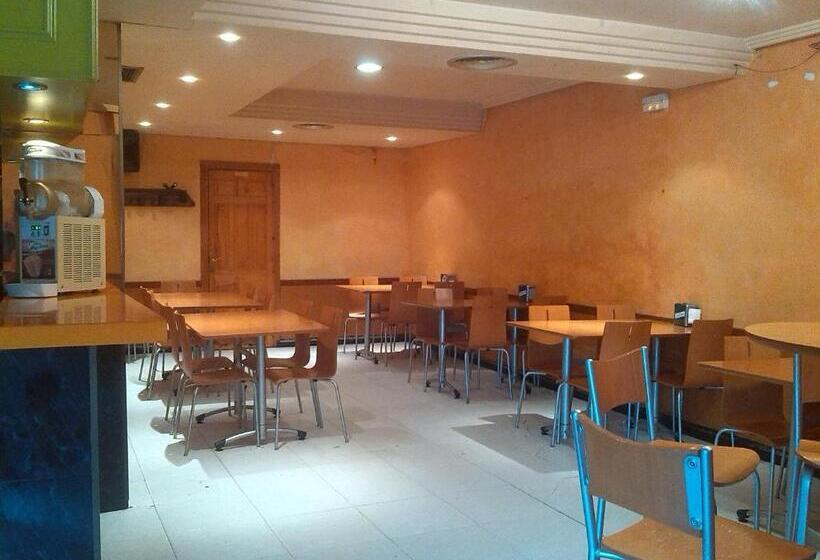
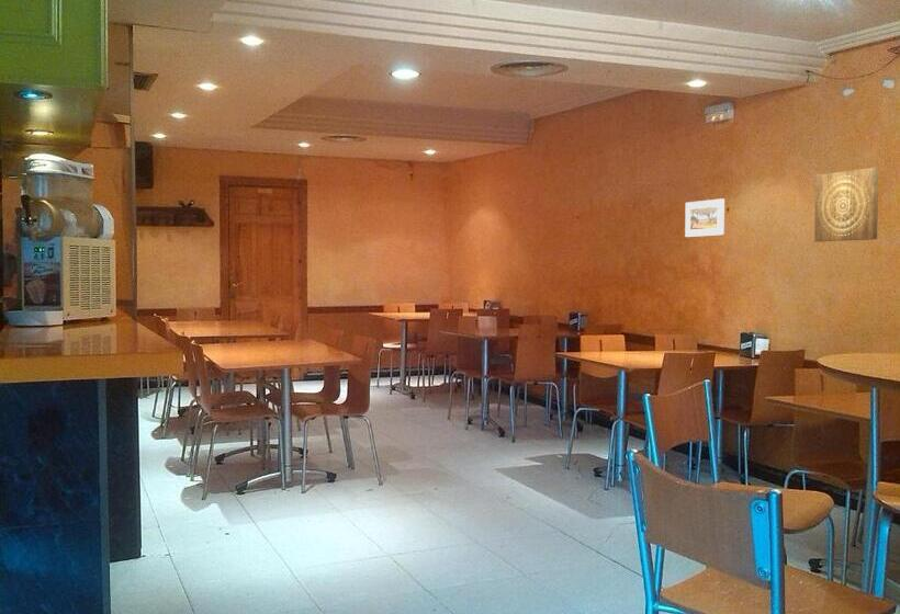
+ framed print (704, 218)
+ wall art (845, 206)
